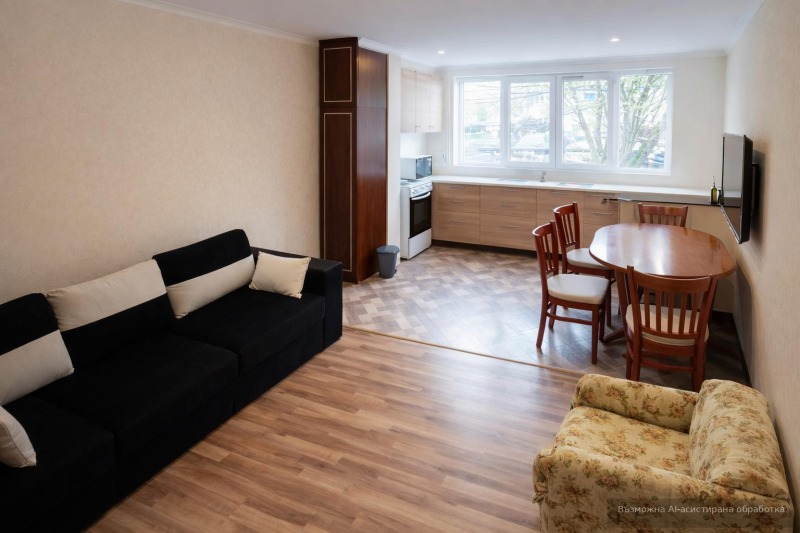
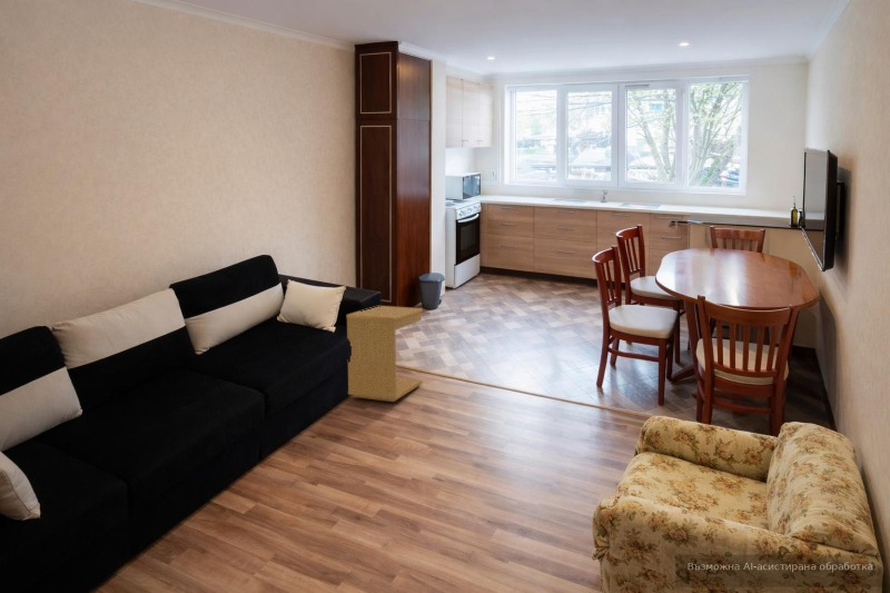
+ side table (386, 352)
